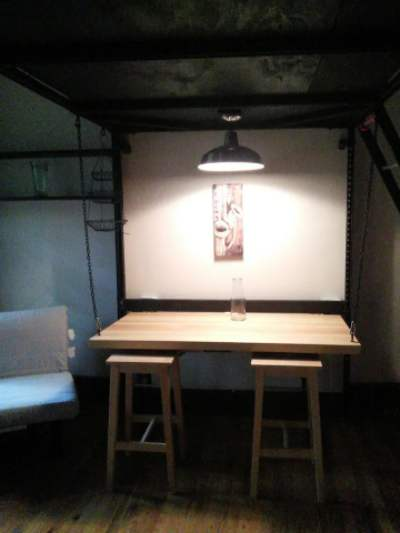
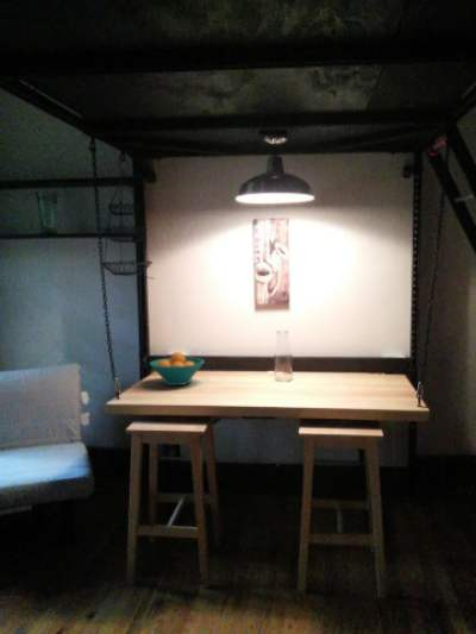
+ fruit bowl (177, 368)
